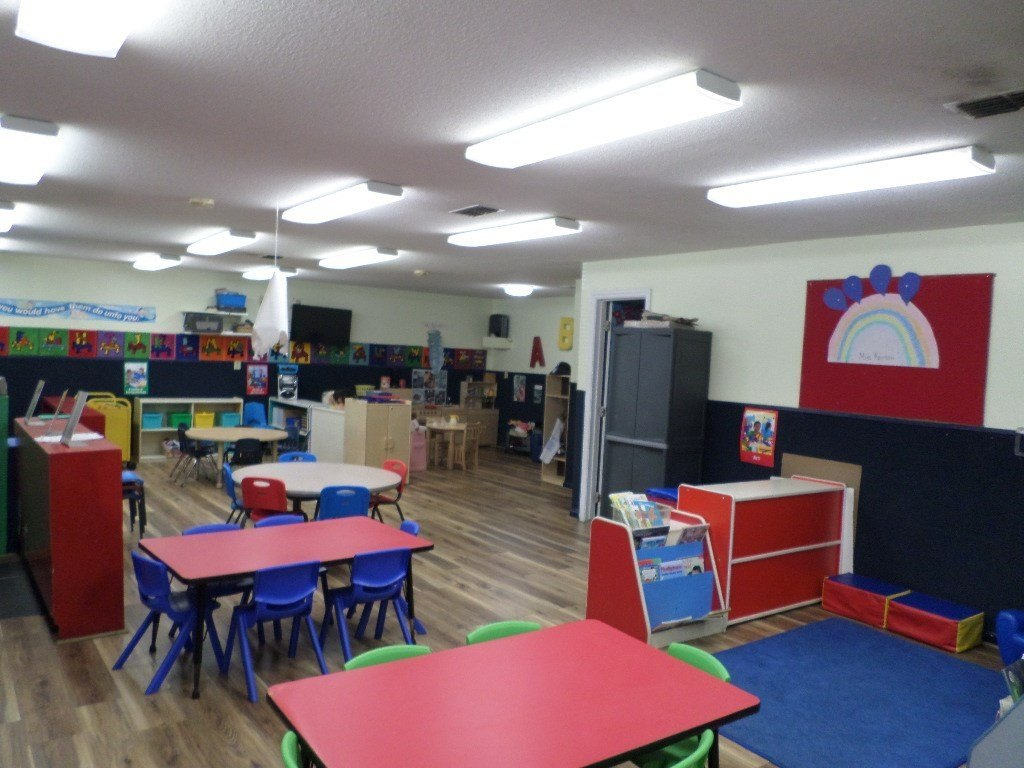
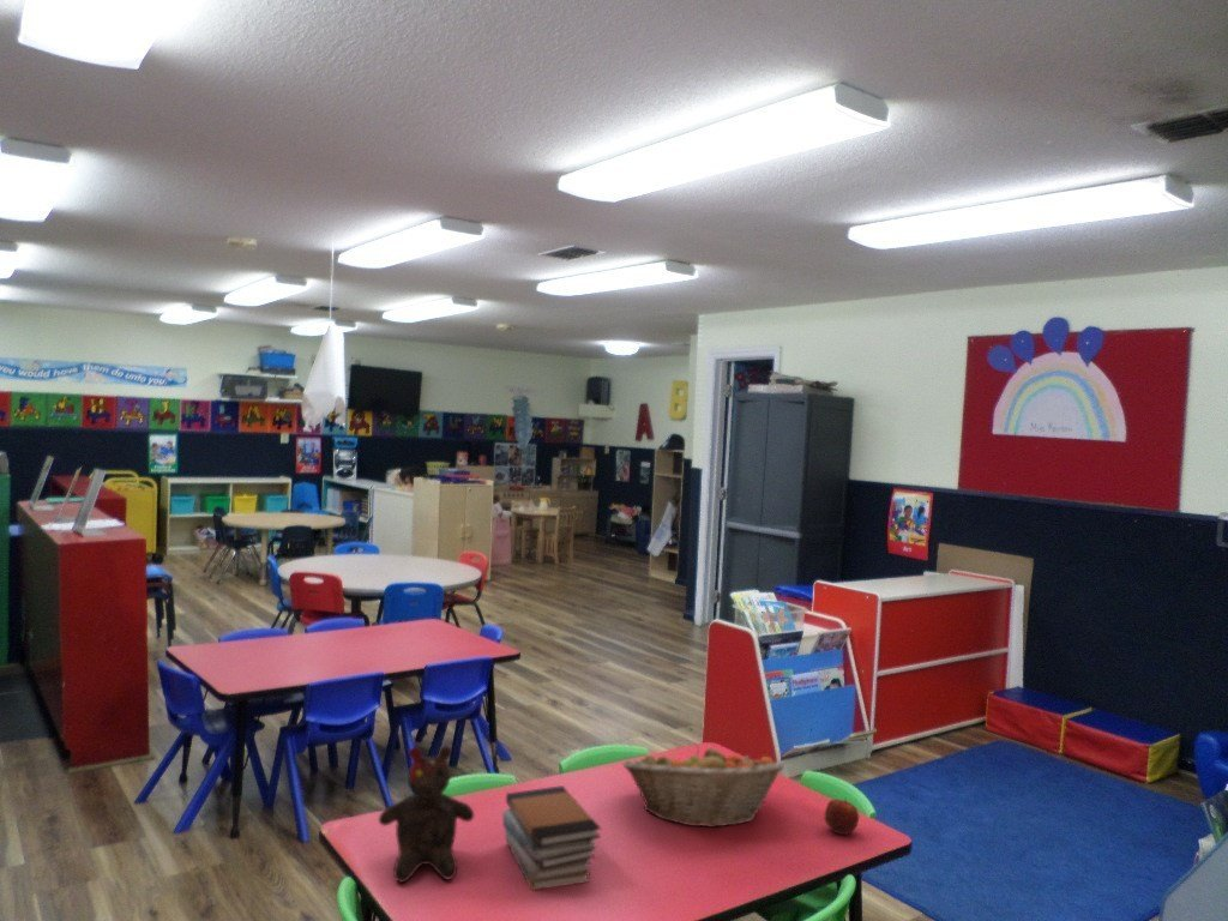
+ fruit basket (703, 777)
+ book stack (548, 835)
+ apple (841, 814)
+ teddy bear (427, 808)
